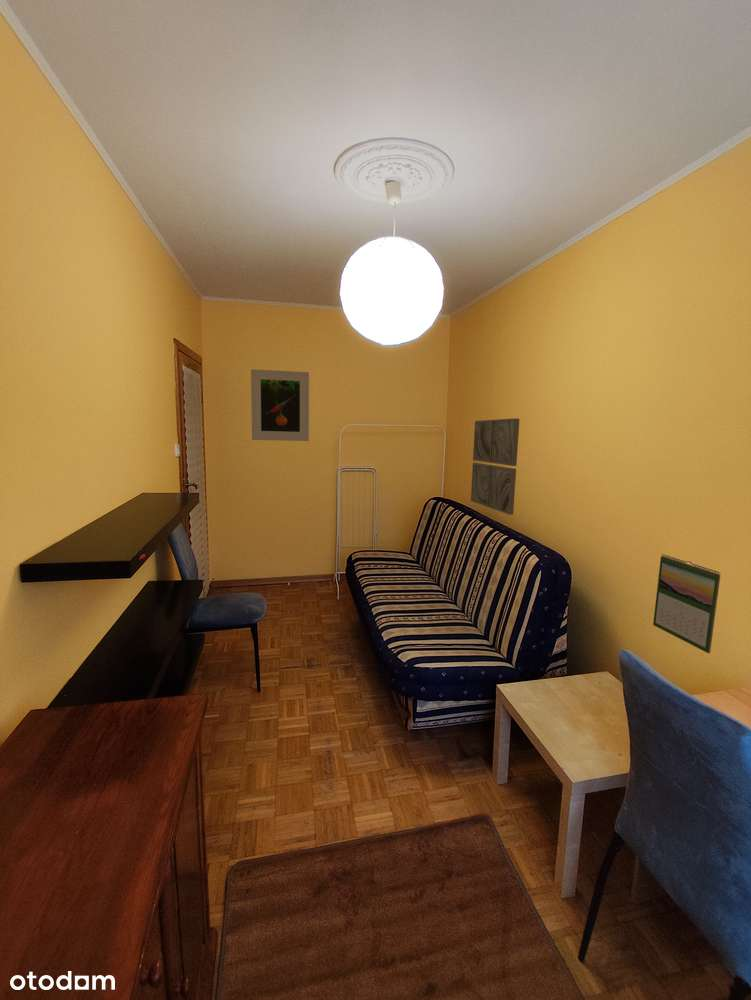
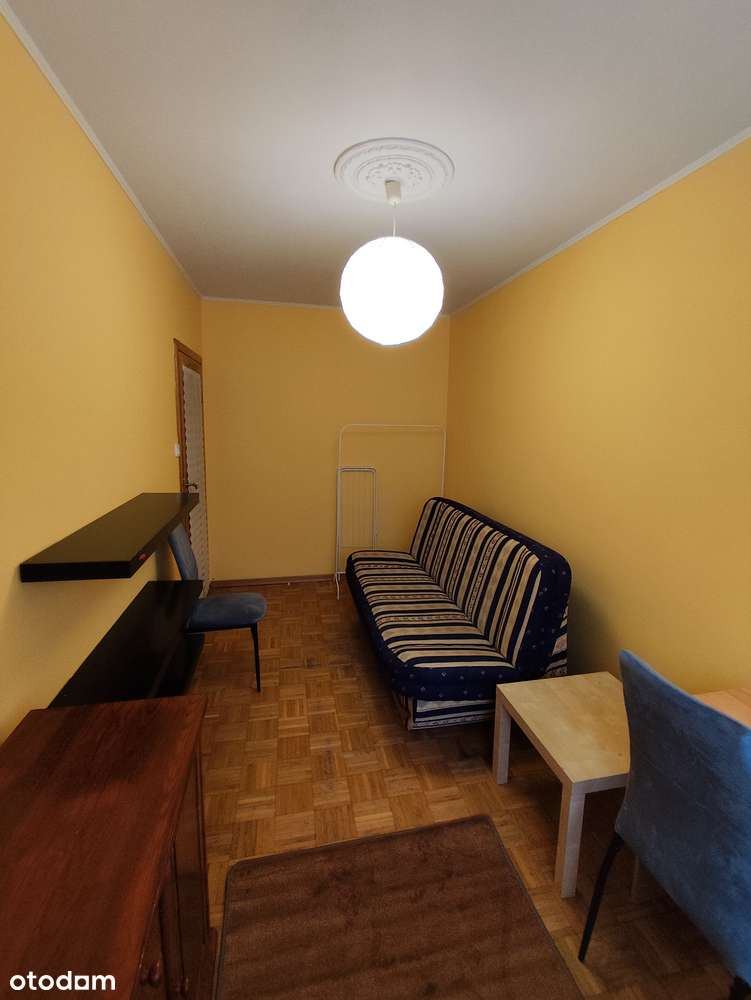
- wall art (492, 465)
- calendar (684, 600)
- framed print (280, 406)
